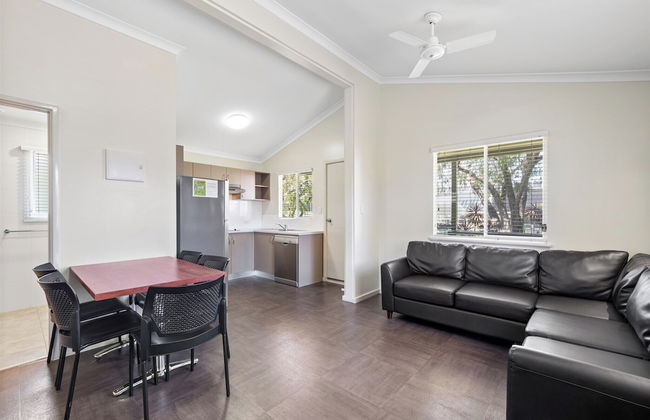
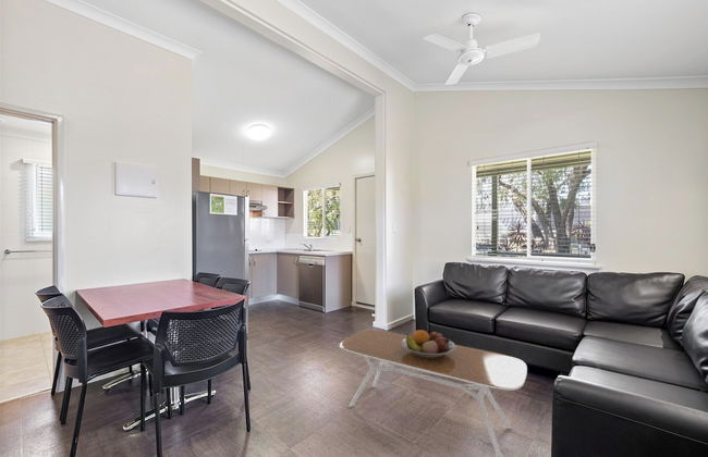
+ coffee table (425, 379)
+ fruit bowl (427, 341)
